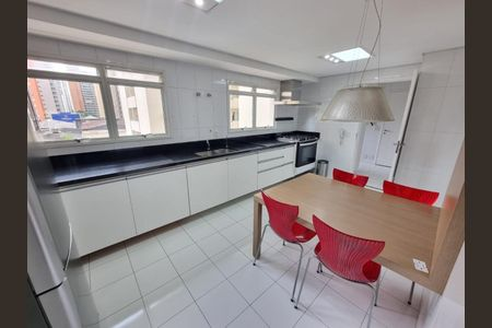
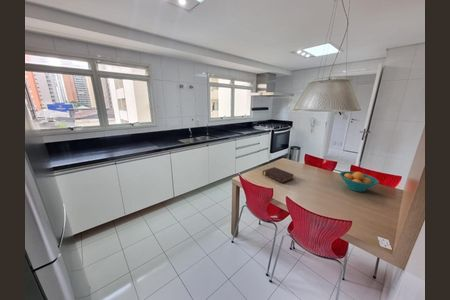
+ book (277, 174)
+ fruit bowl (357, 180)
